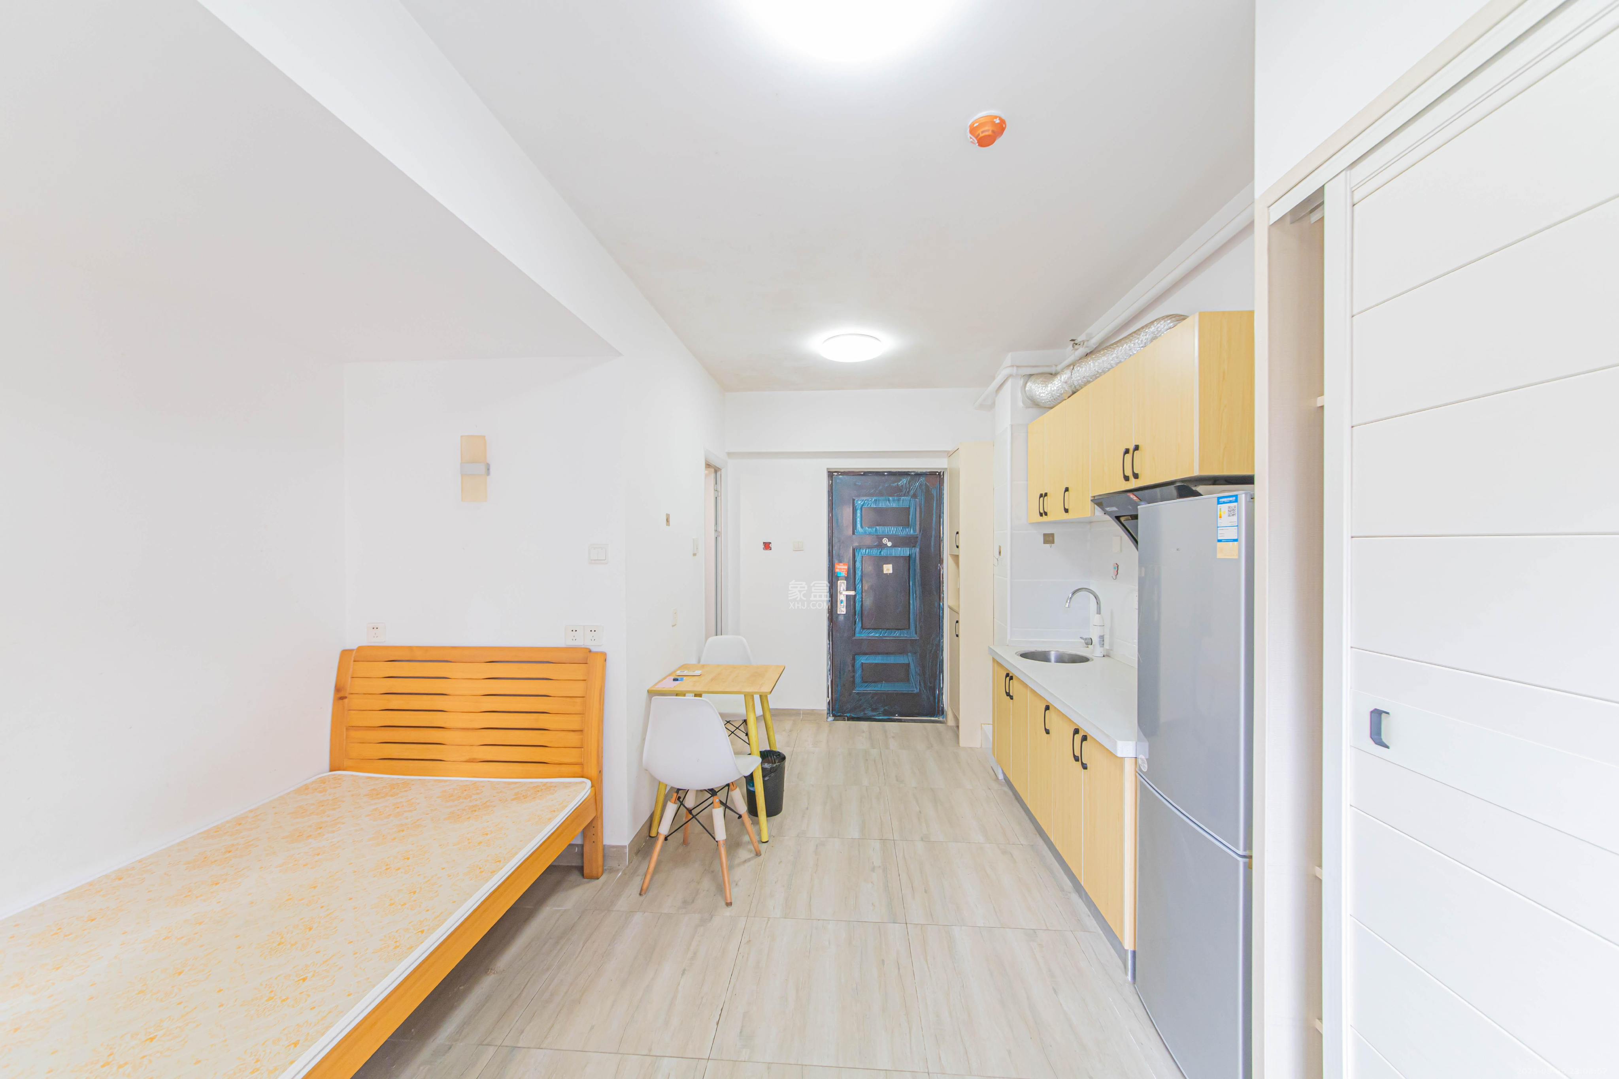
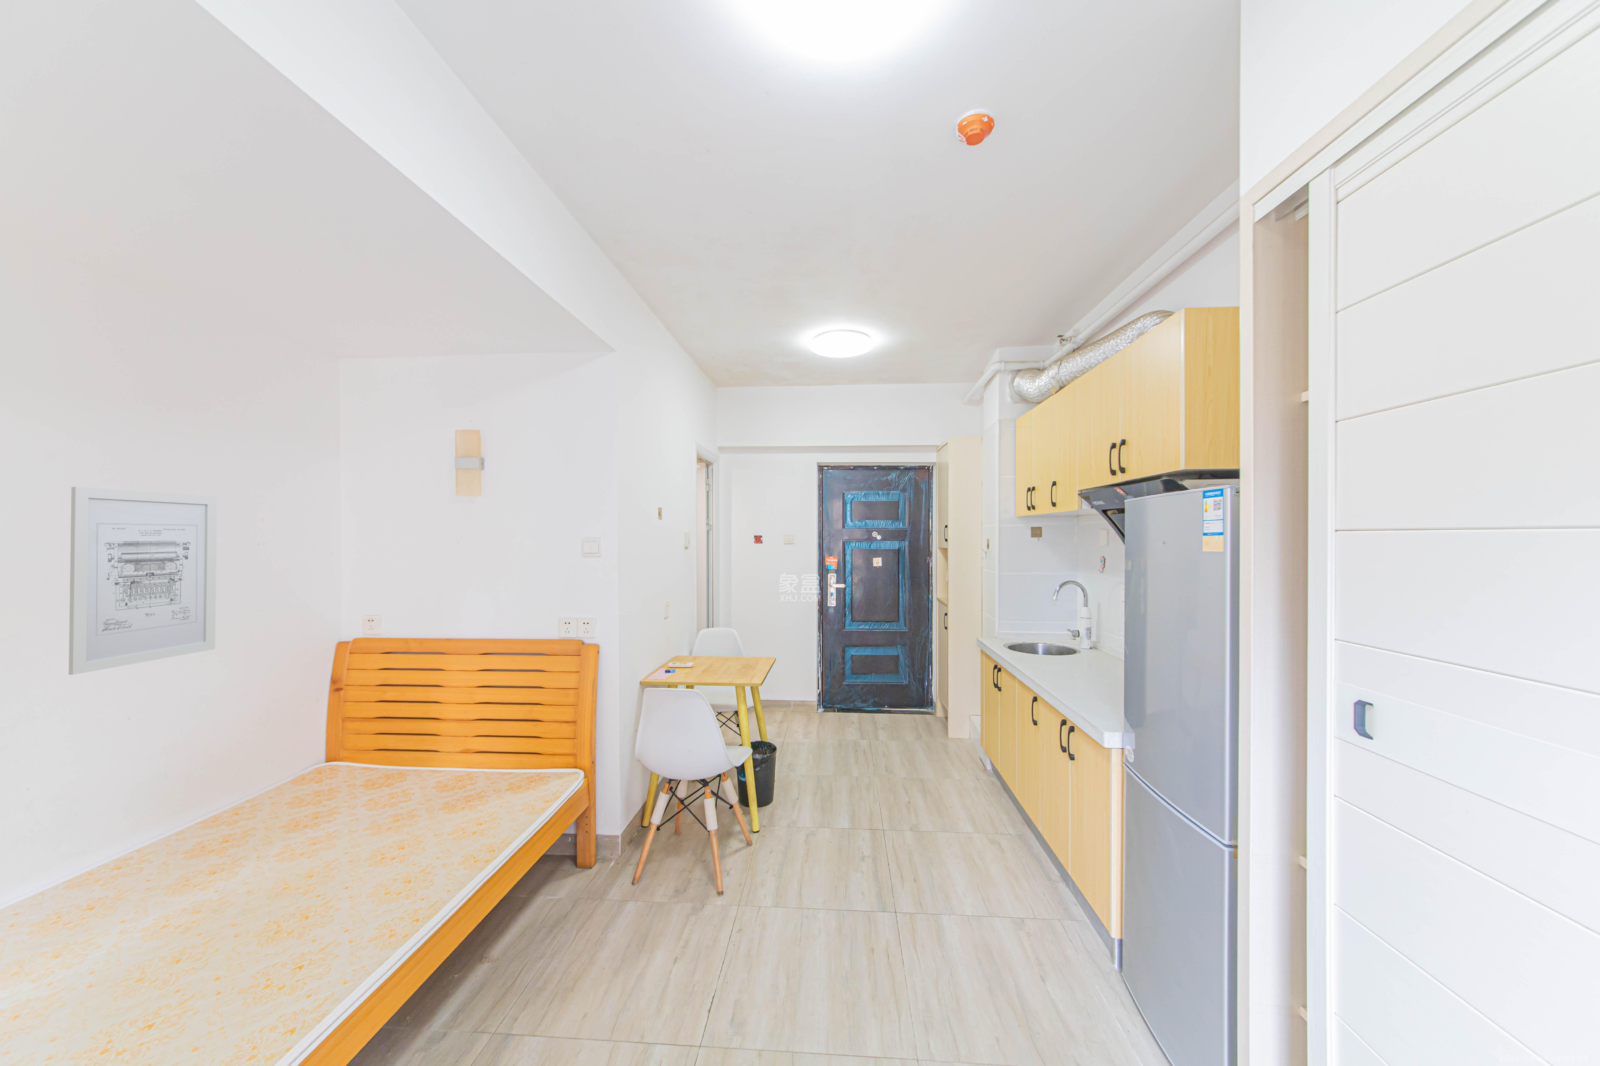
+ wall art (150, 576)
